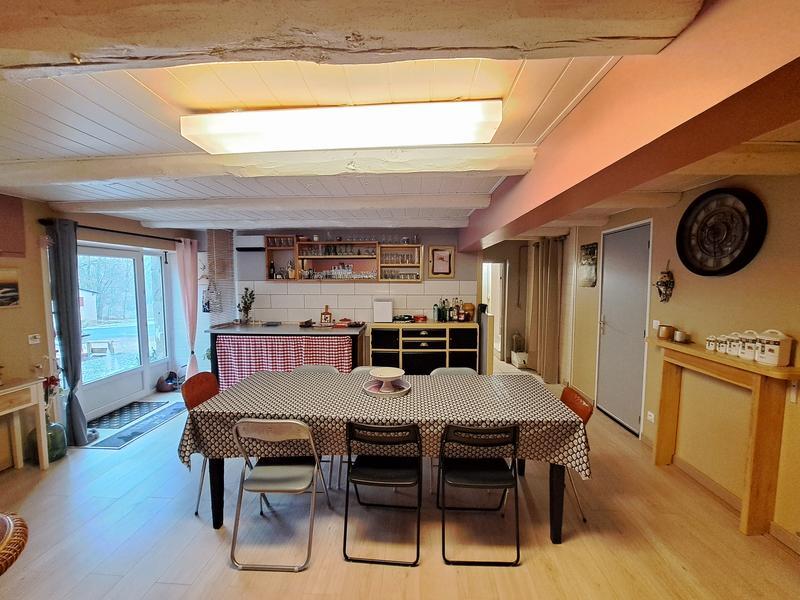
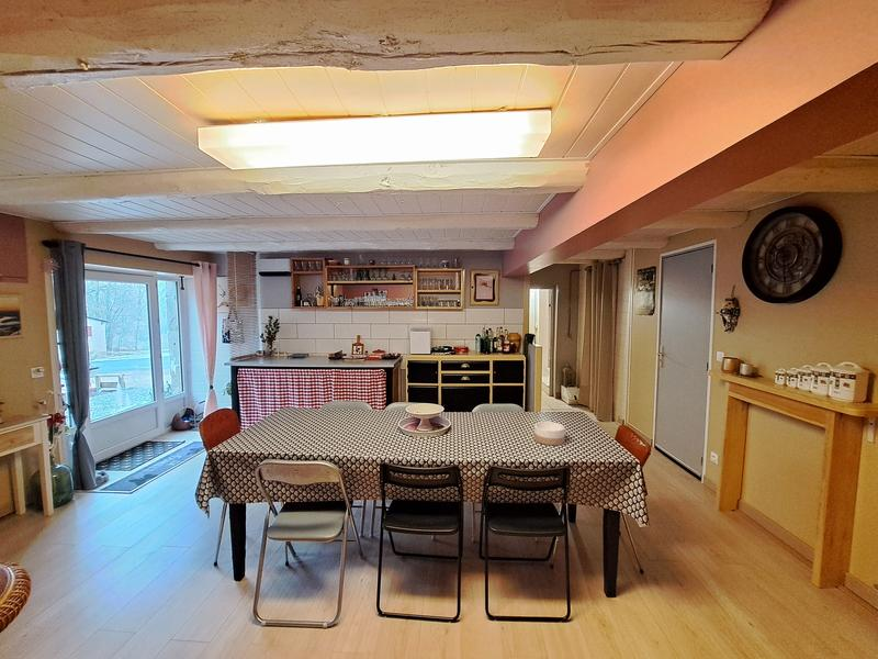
+ bowl (549, 433)
